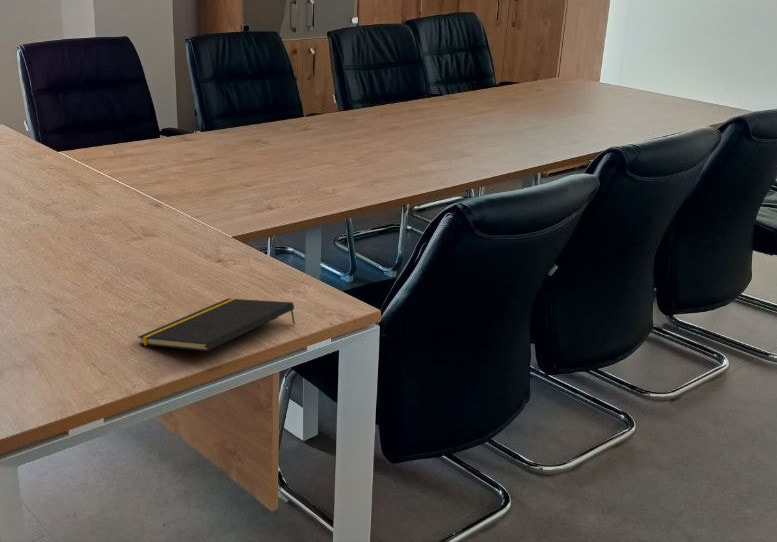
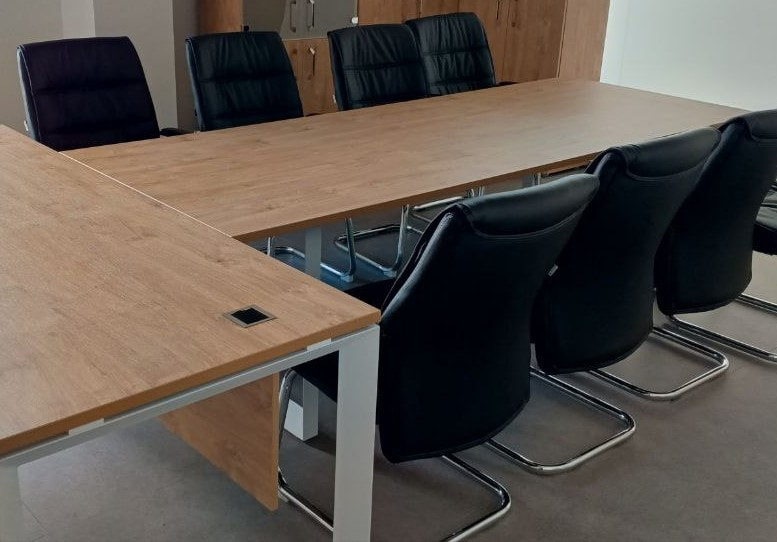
- notepad (218, 322)
